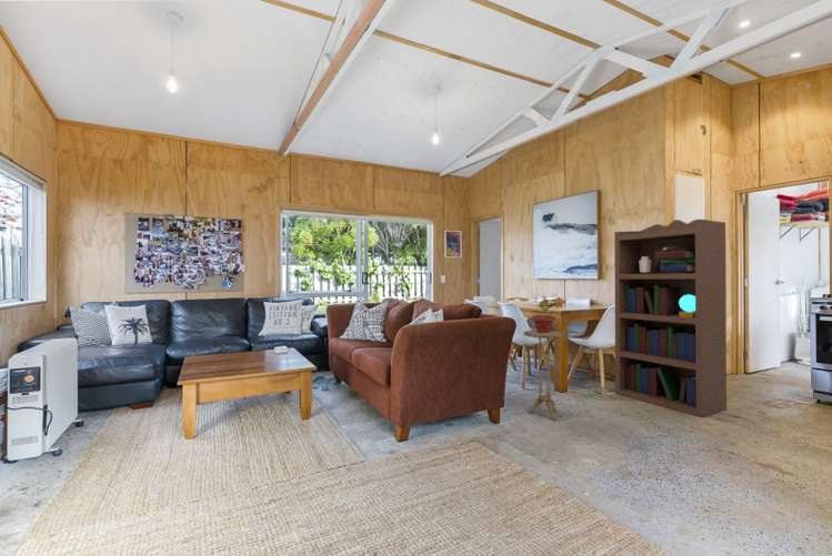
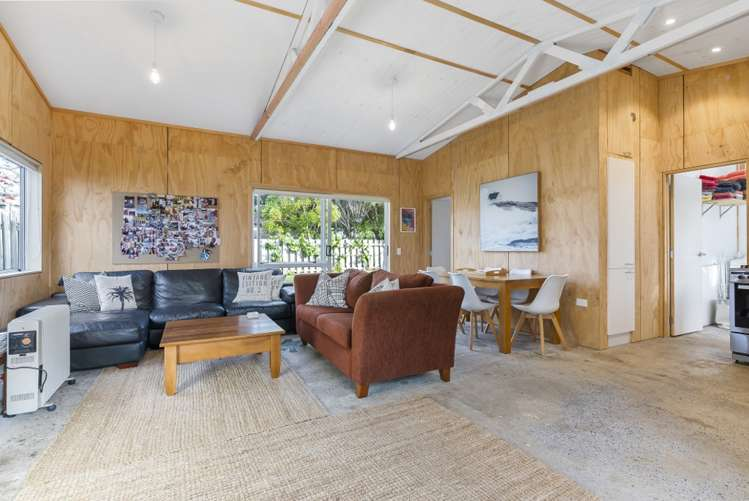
- bookshelf (666, 310)
- side table (548, 373)
- potted plant (543, 313)
